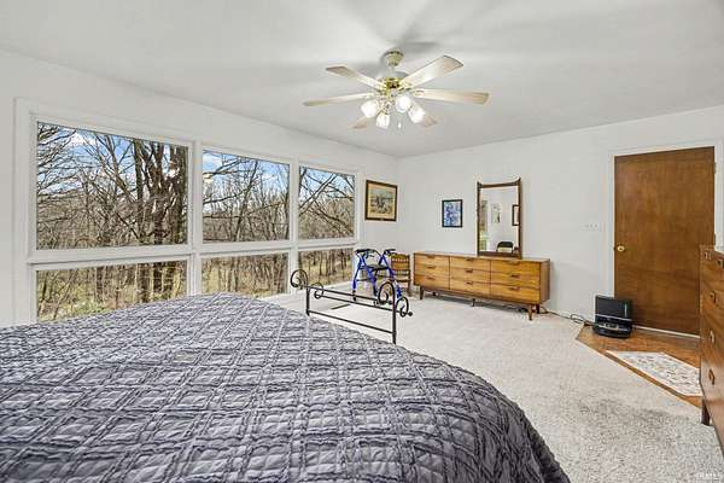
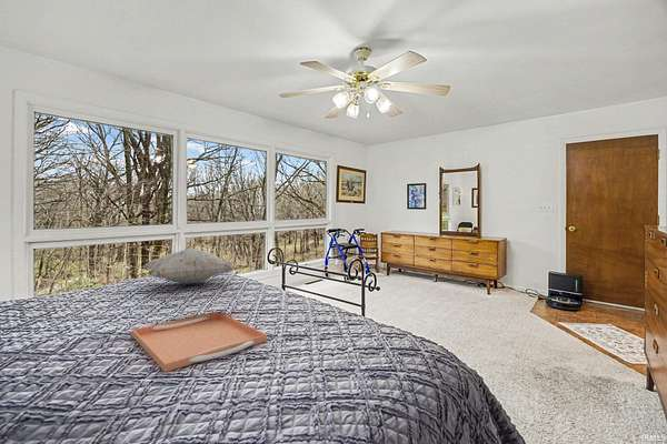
+ decorative pillow (190, 265)
+ serving tray (198, 335)
